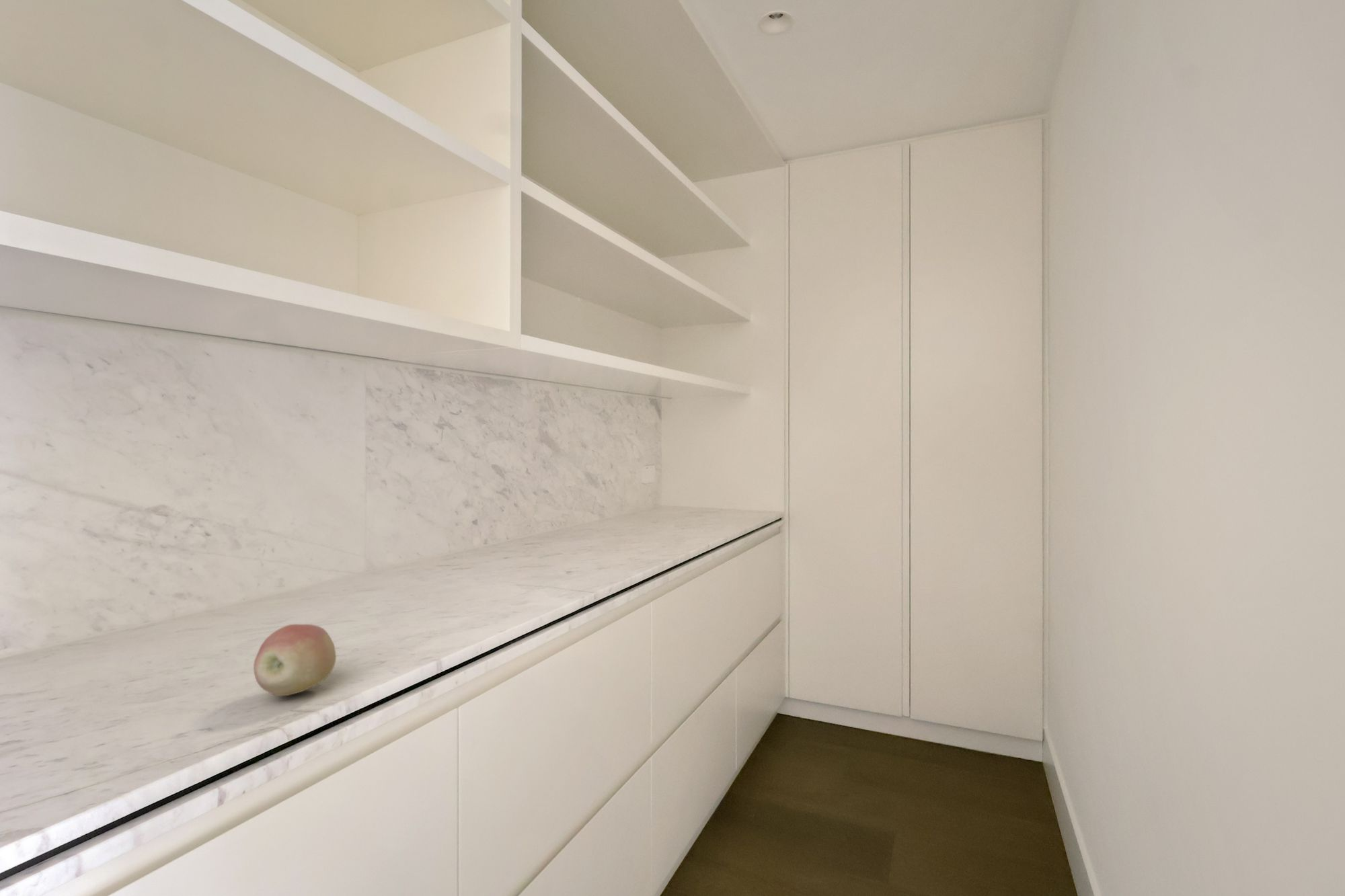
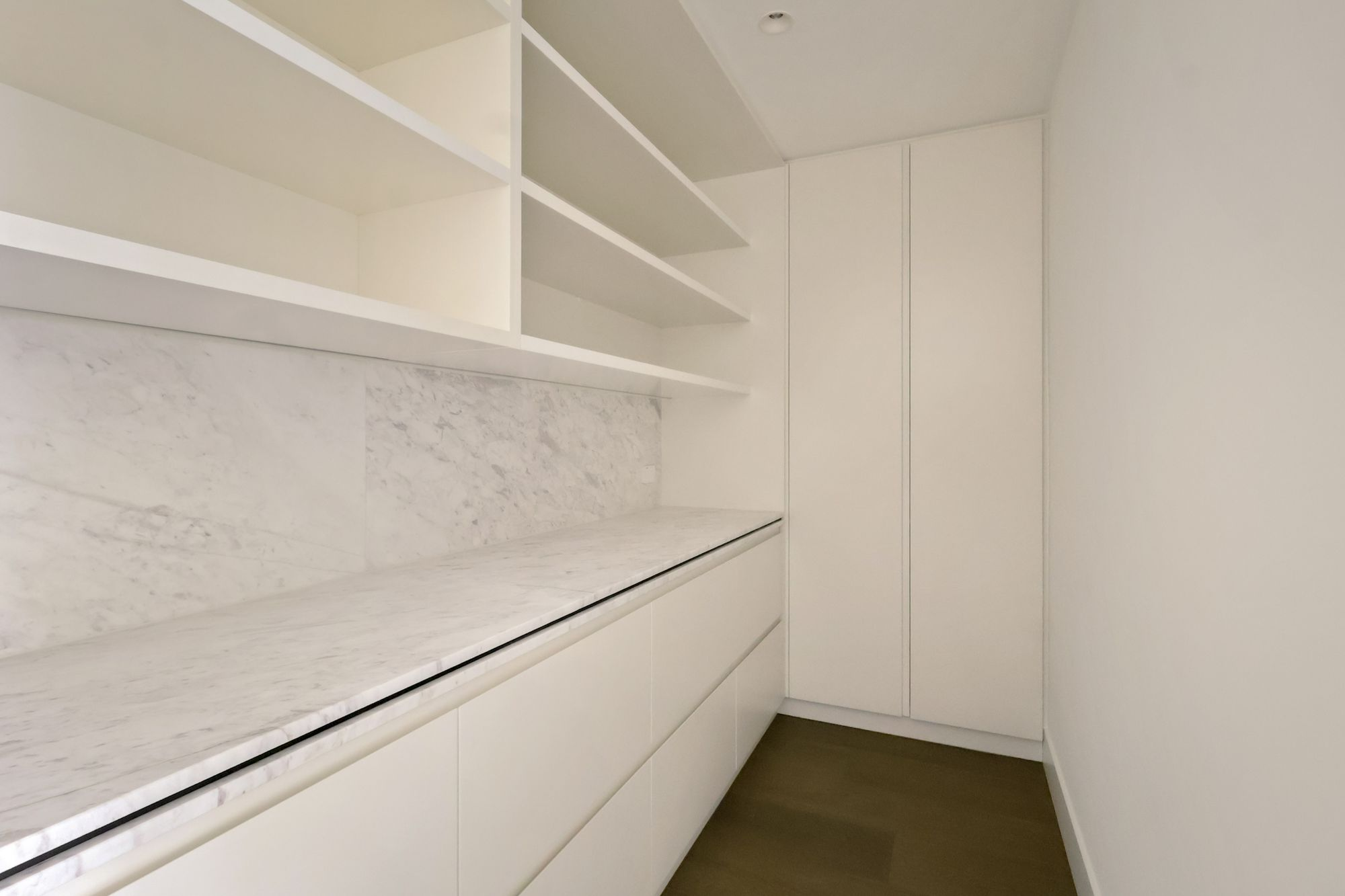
- fruit (293, 661)
